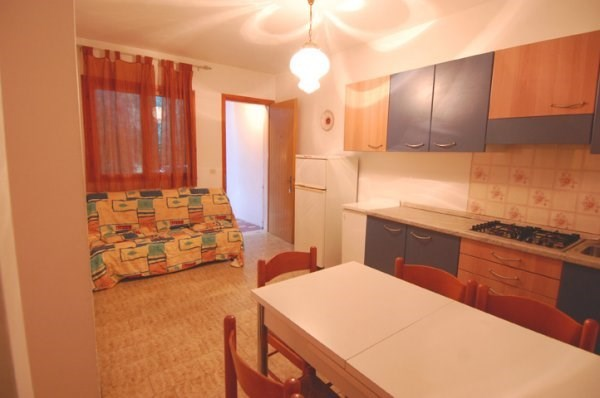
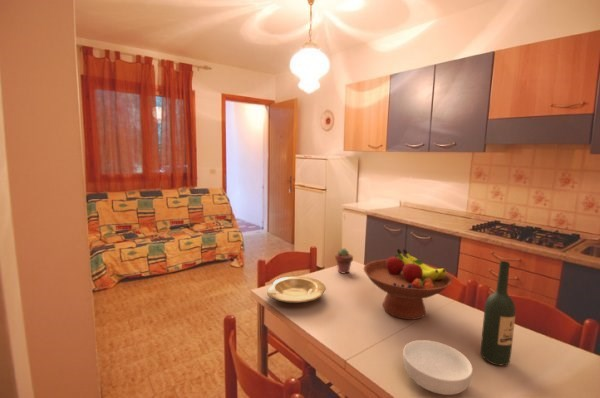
+ potted succulent (344, 259)
+ wine bottle (499, 312)
+ cereal bowl (435, 370)
+ fruit bowl (405, 284)
+ plate (296, 291)
